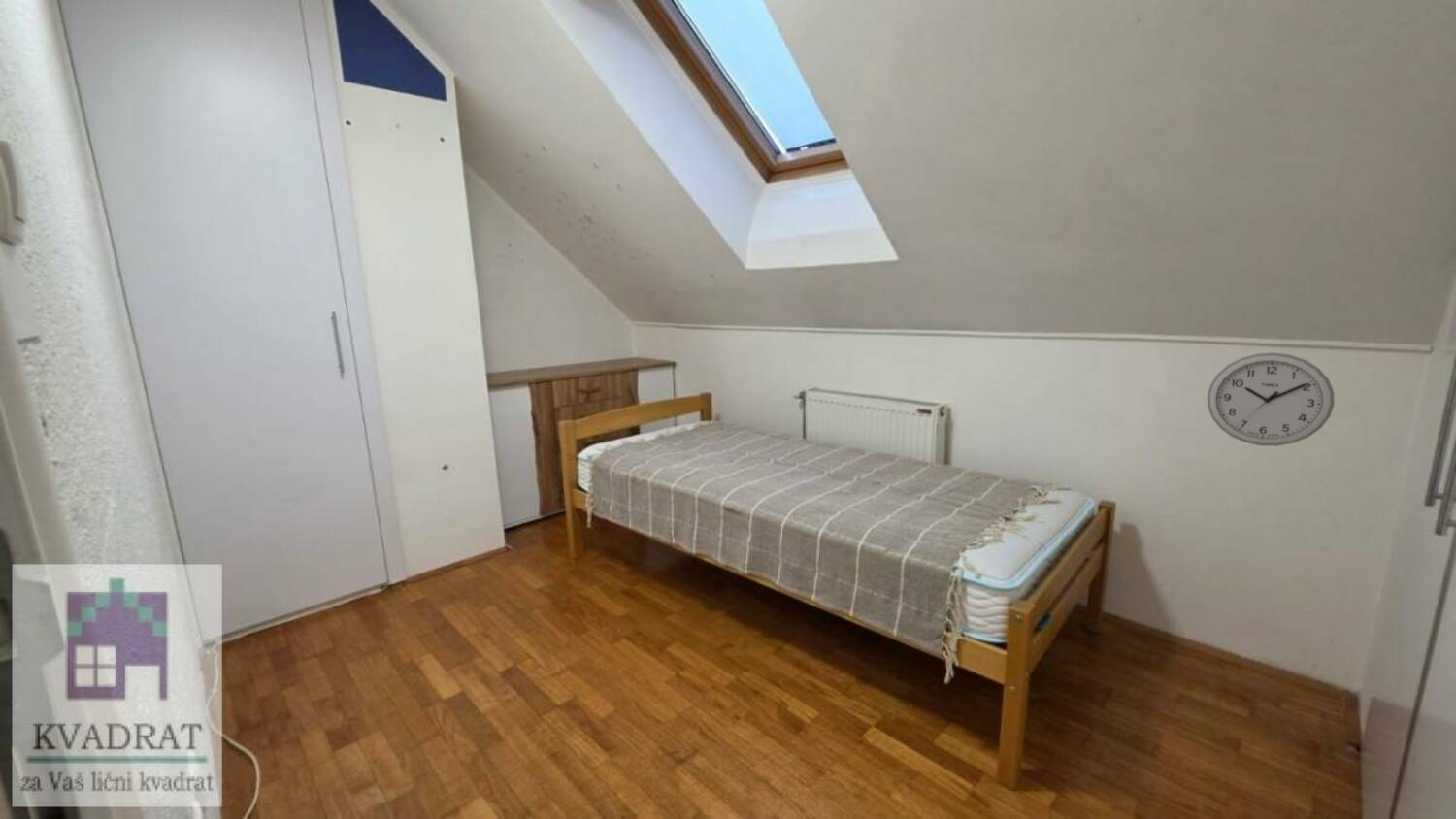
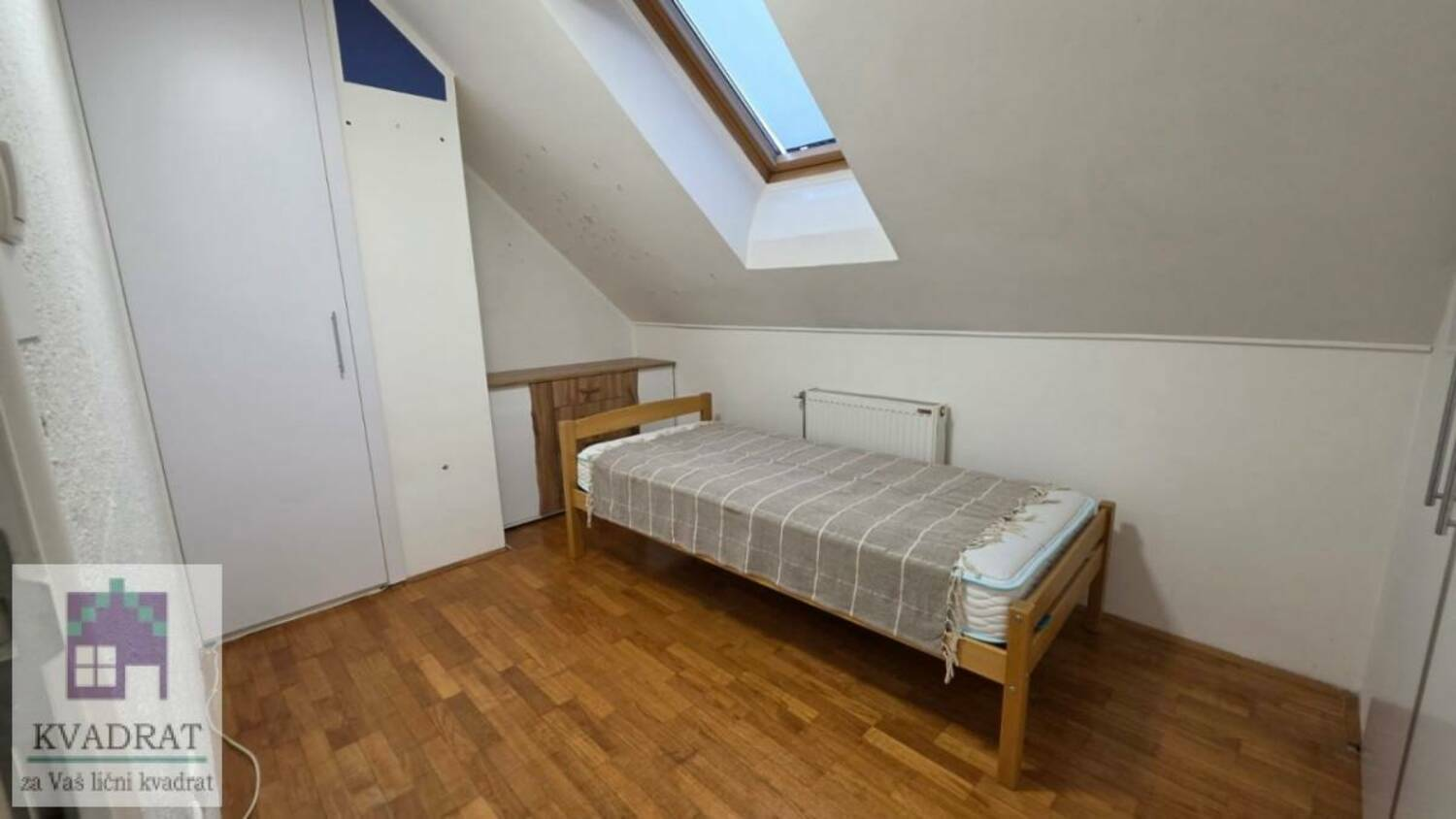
- wall clock (1267, 400)
